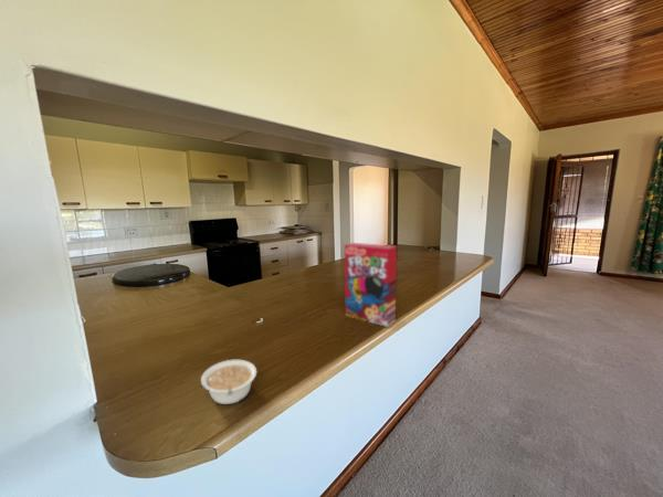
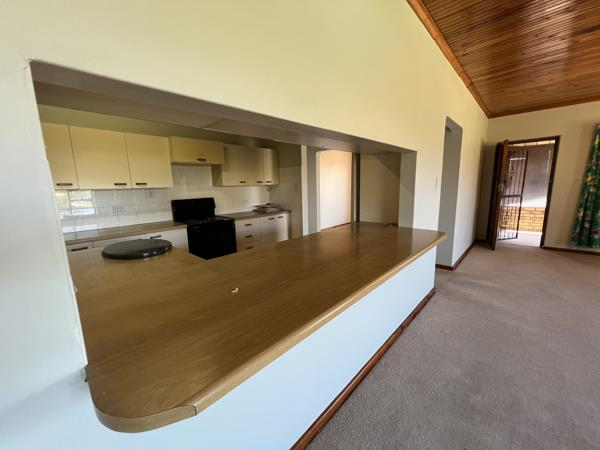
- cereal box (369, 282)
- legume (231, 381)
